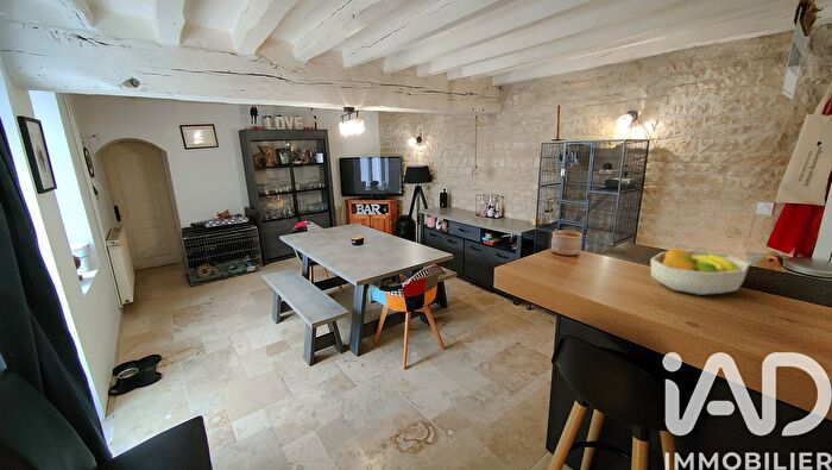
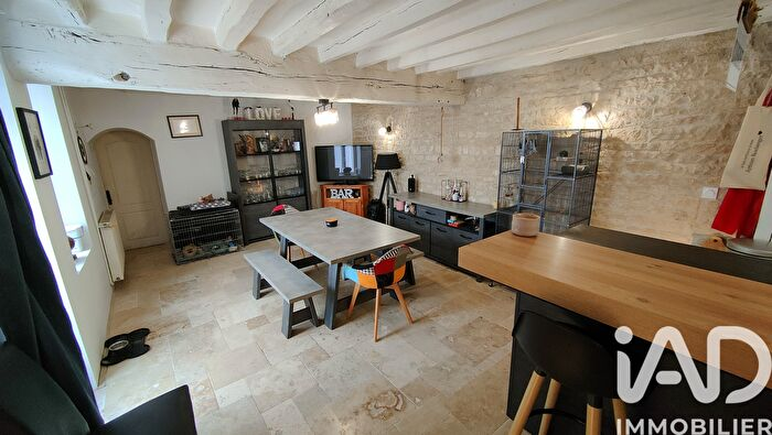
- fruit bowl (698, 267)
